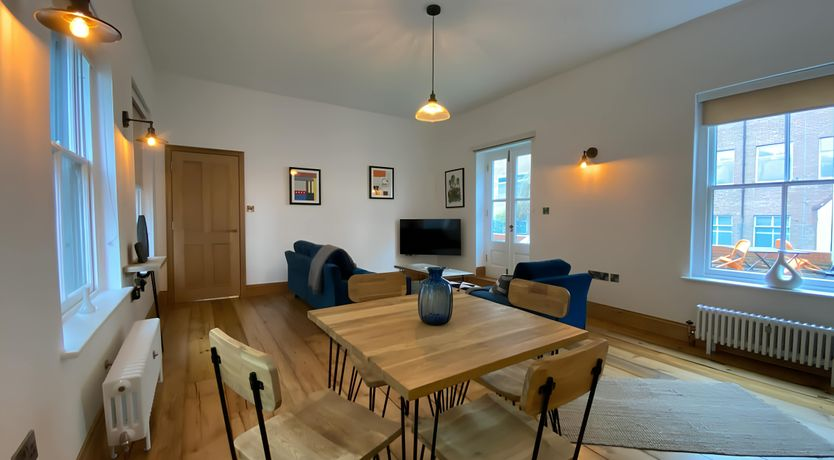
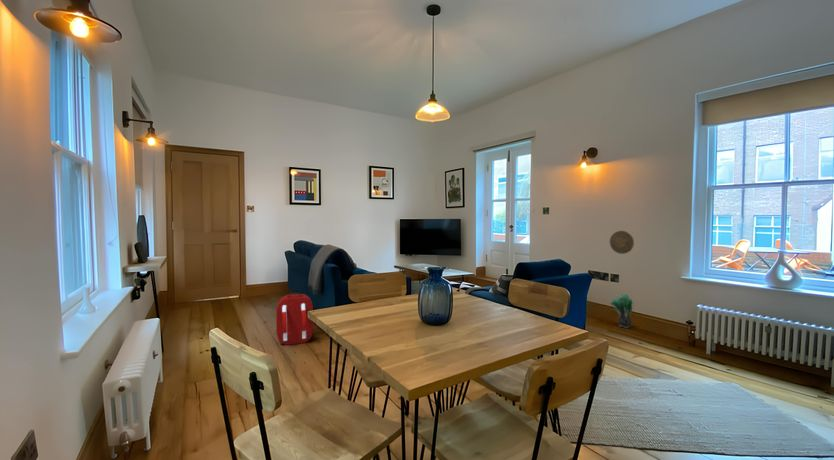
+ decorative plate (621, 242)
+ potted plant (621, 310)
+ backpack (294, 317)
